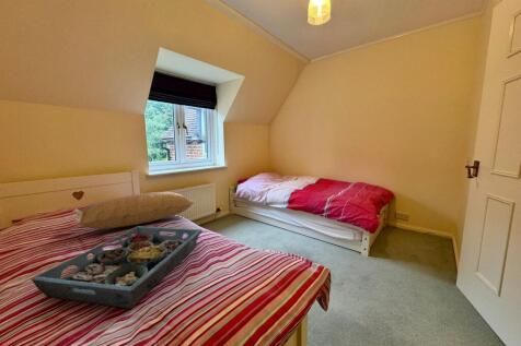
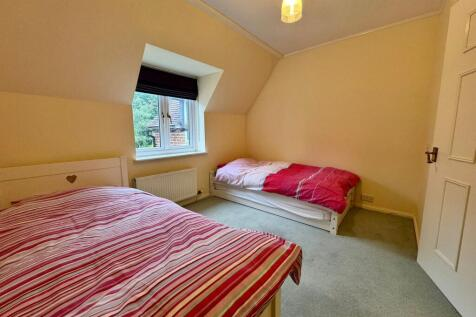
- serving tray (136, 255)
- pillow (138, 207)
